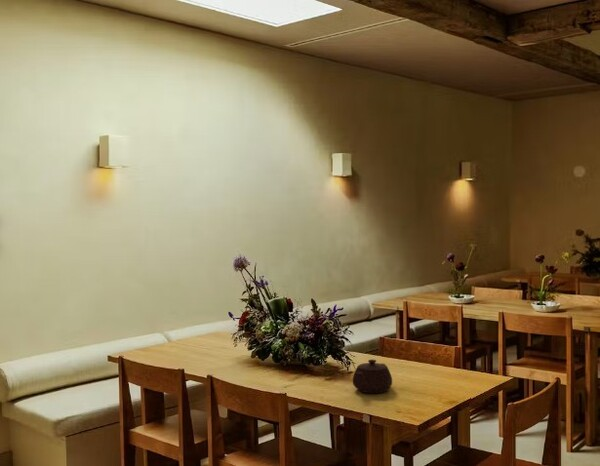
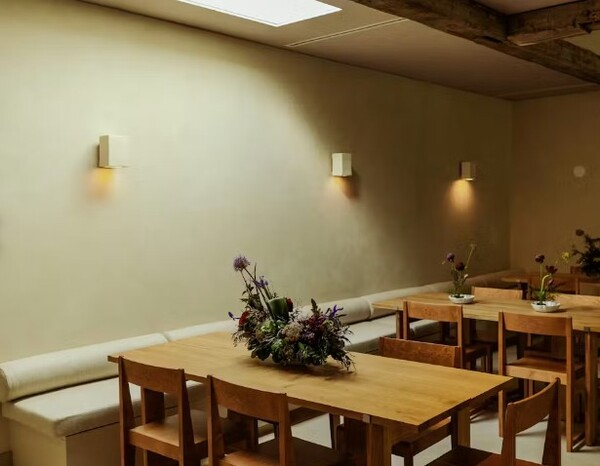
- teapot (371, 375)
